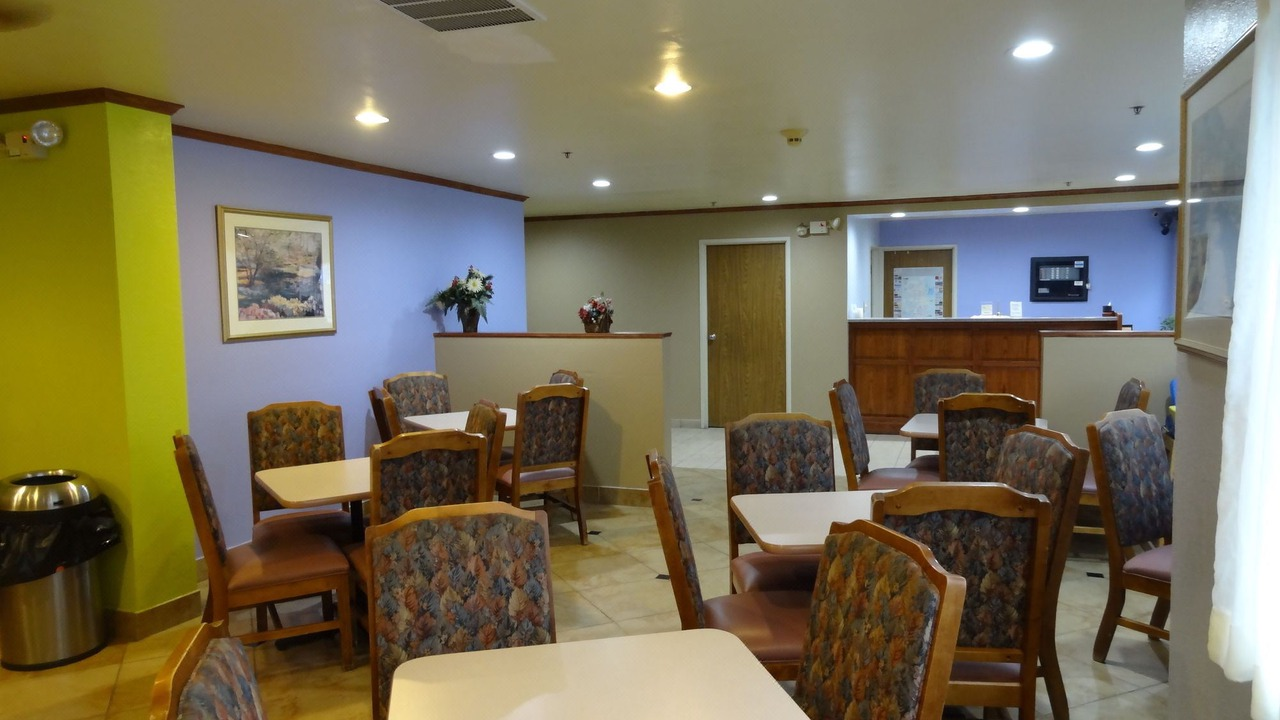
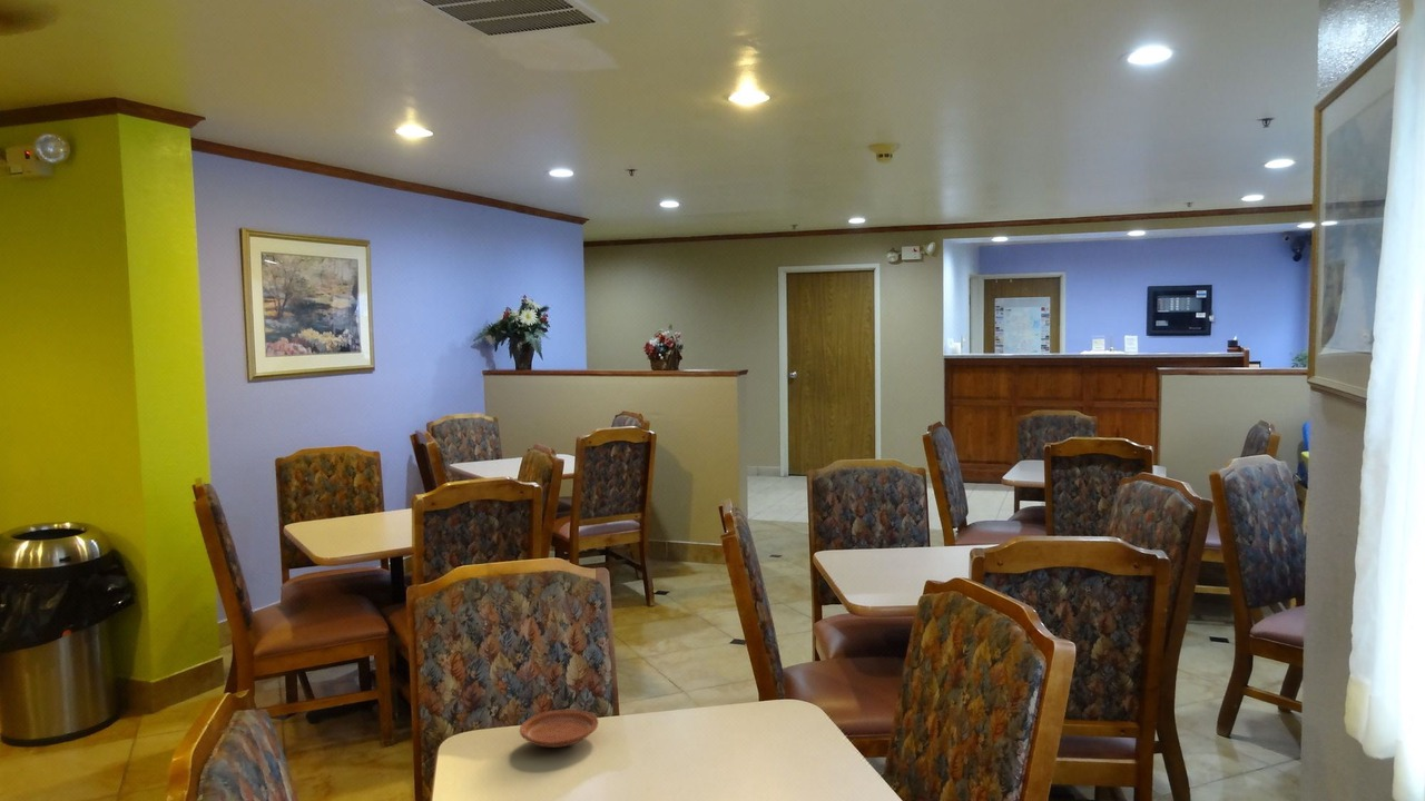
+ plate (559, 732)
